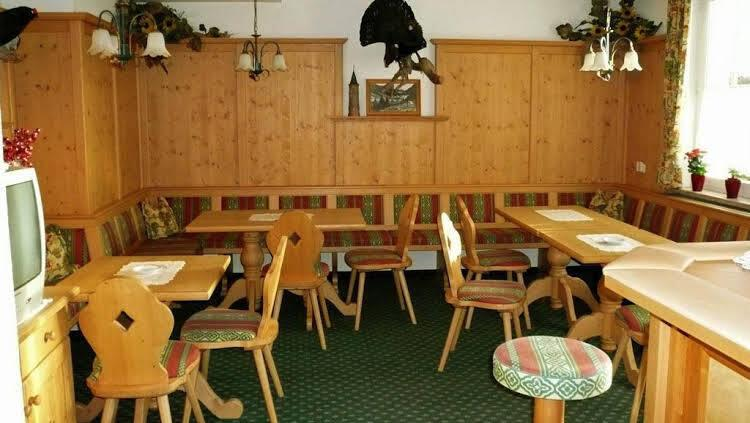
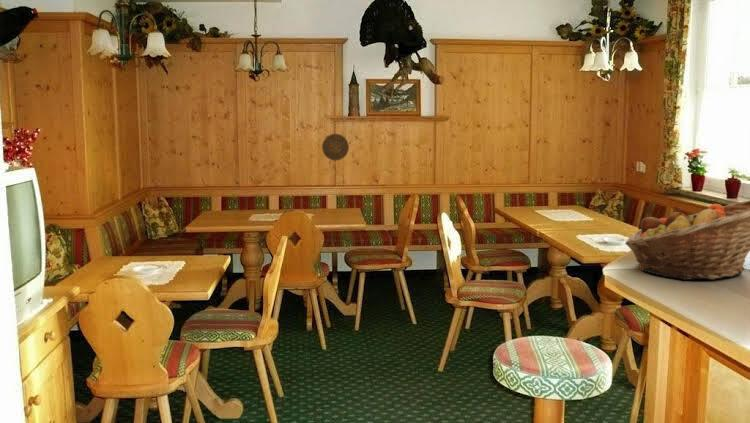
+ fruit basket (698, 234)
+ decorative plate (335, 147)
